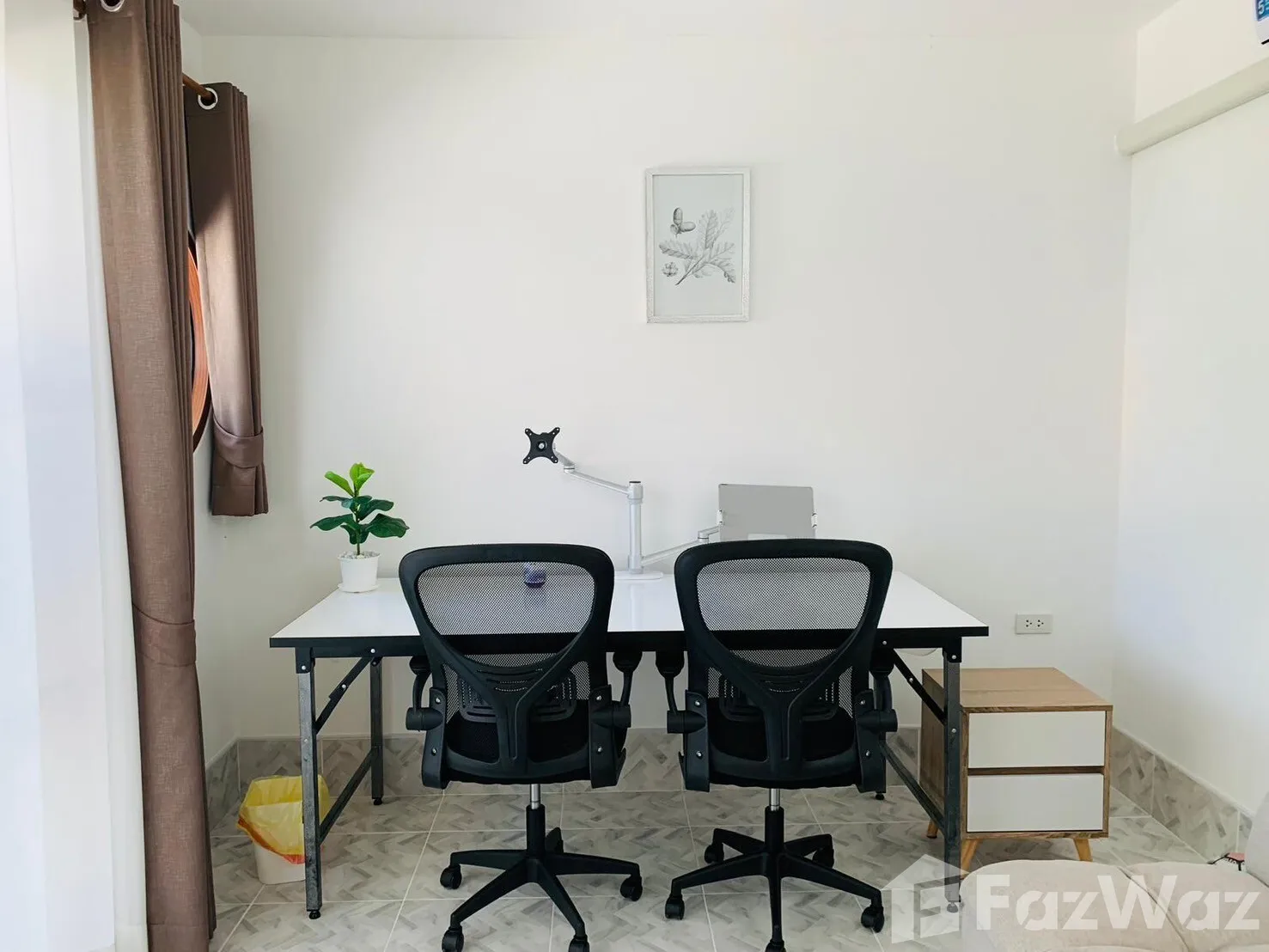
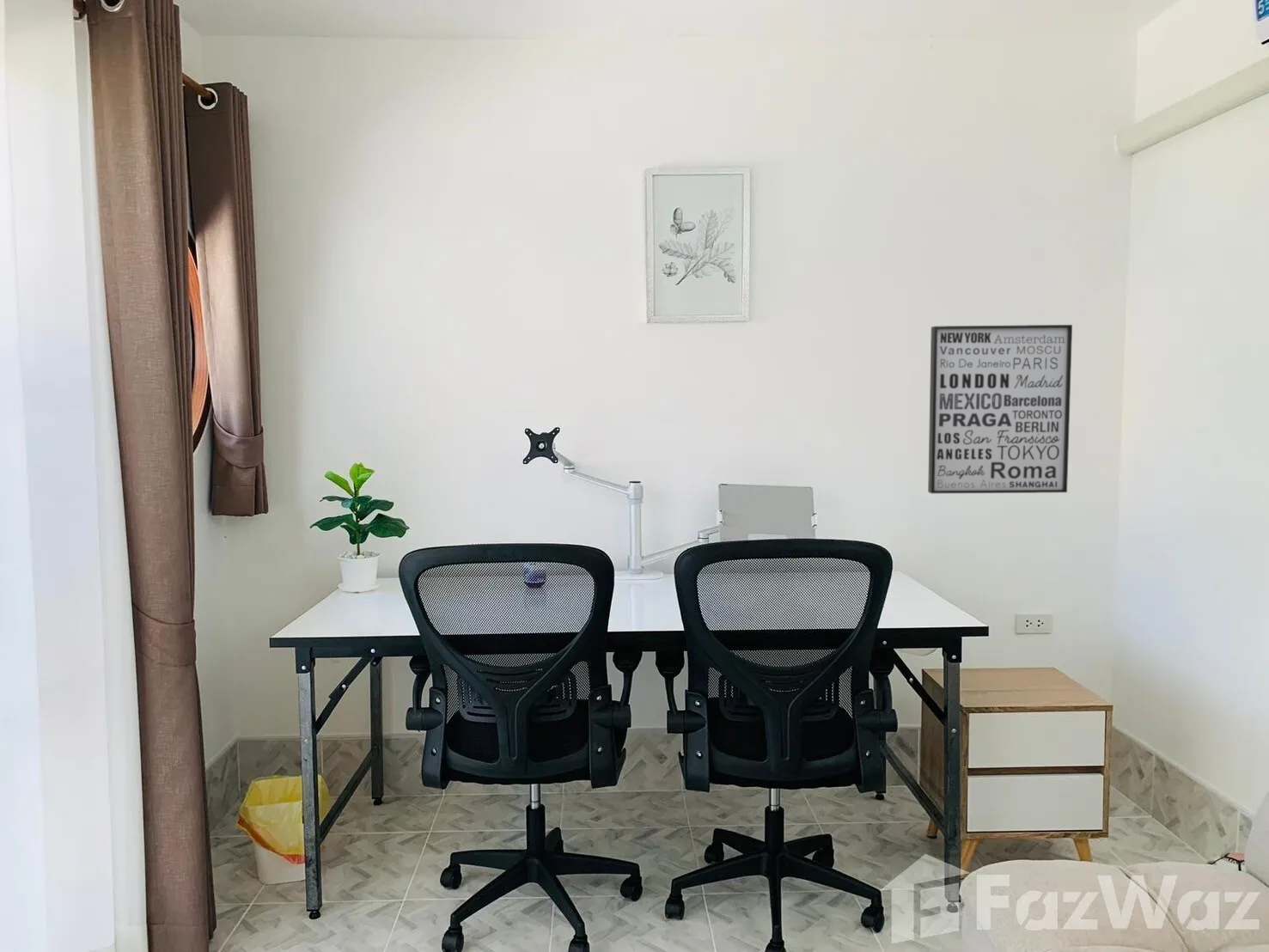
+ wall art (998, 409)
